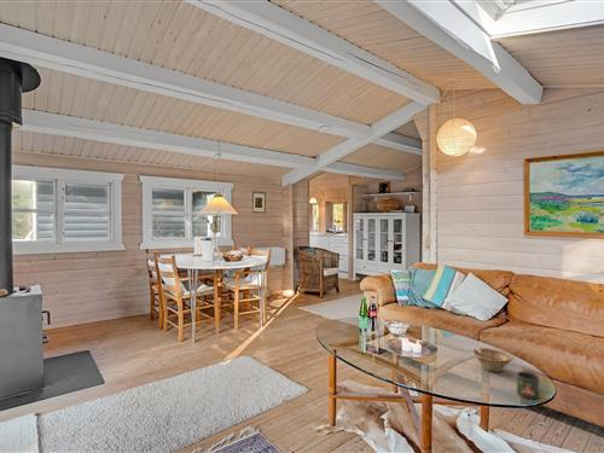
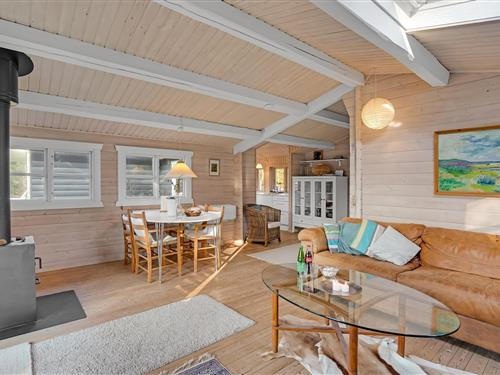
- mug (528, 383)
- dish (492, 361)
